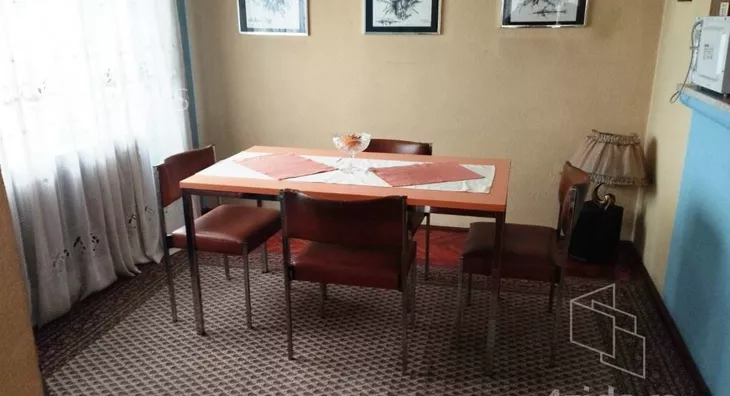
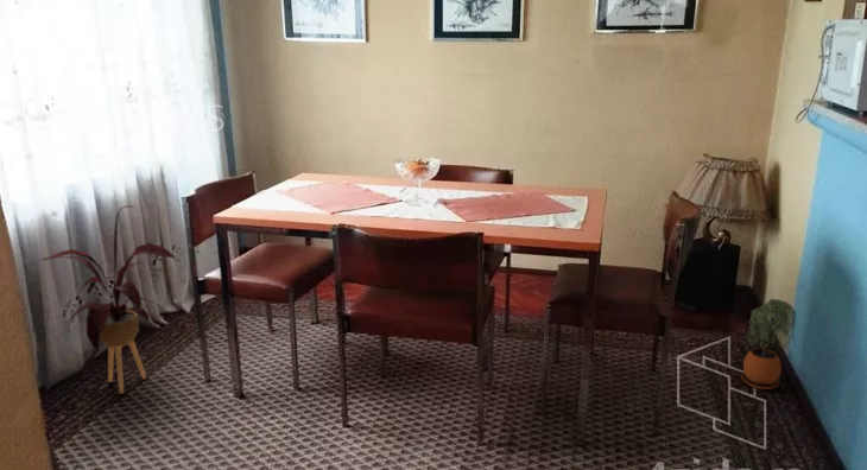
+ potted plant (768, 342)
+ house plant (110, 303)
